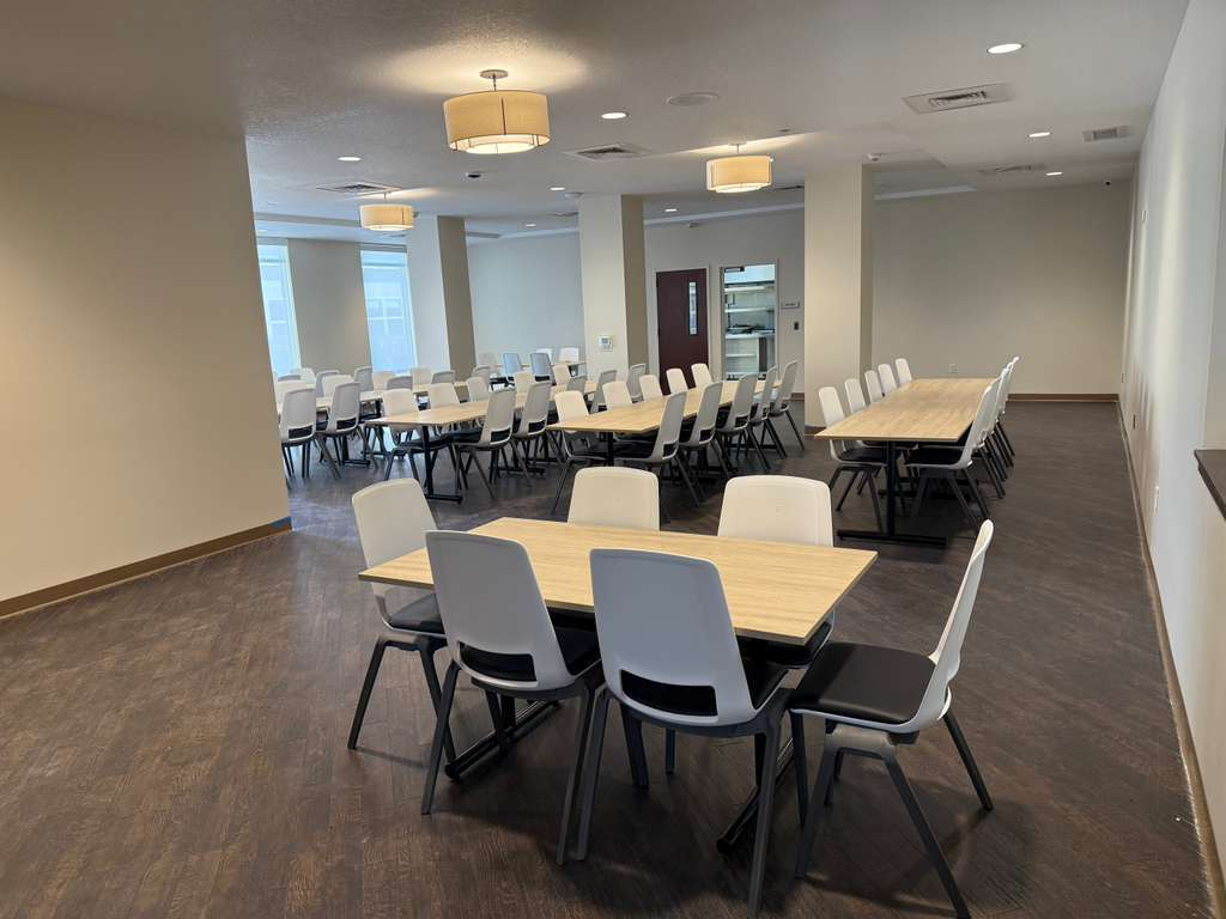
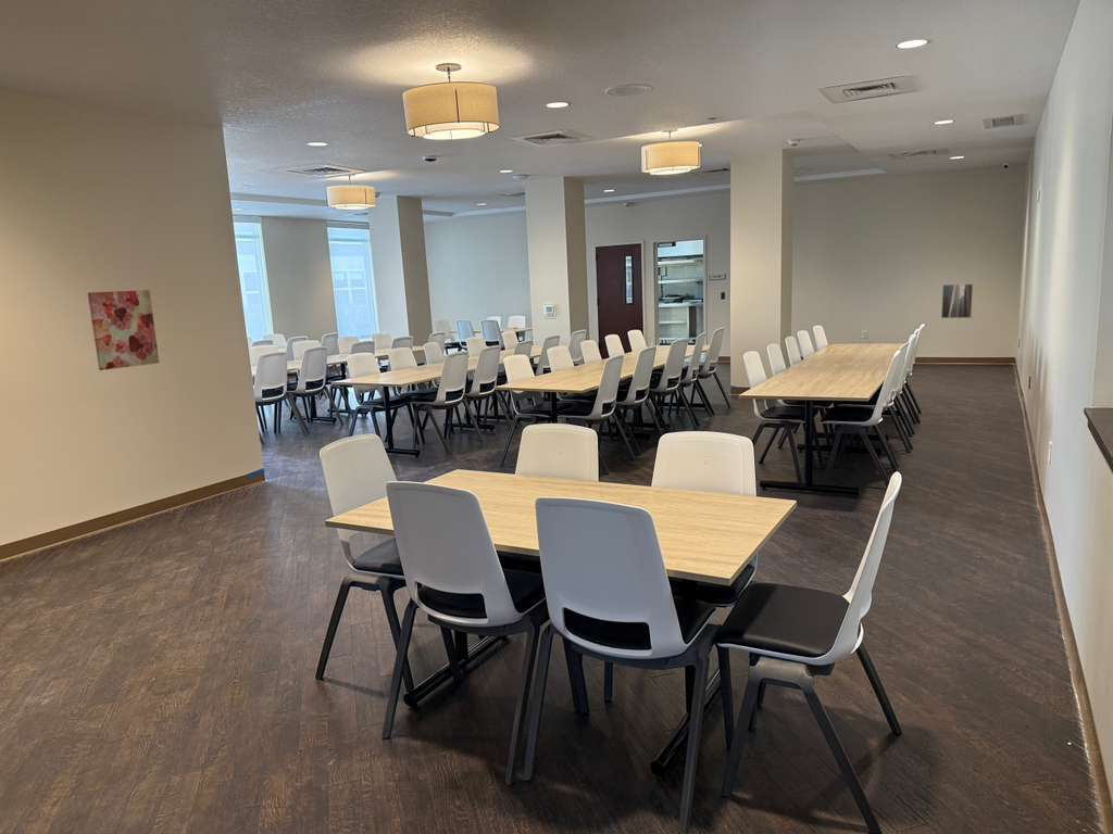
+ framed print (956, 301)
+ wall art (124, 329)
